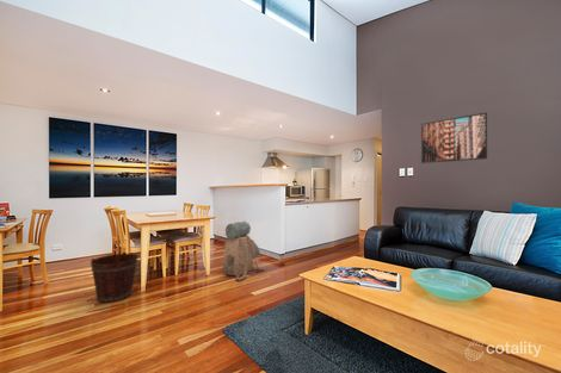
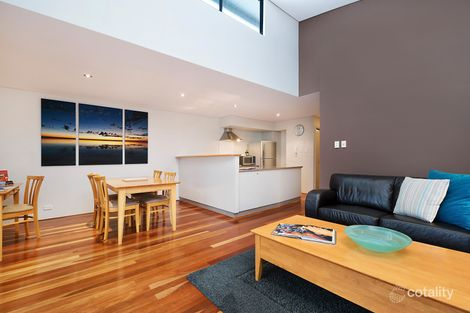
- bucket (115, 276)
- backpack (241, 247)
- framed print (451, 139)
